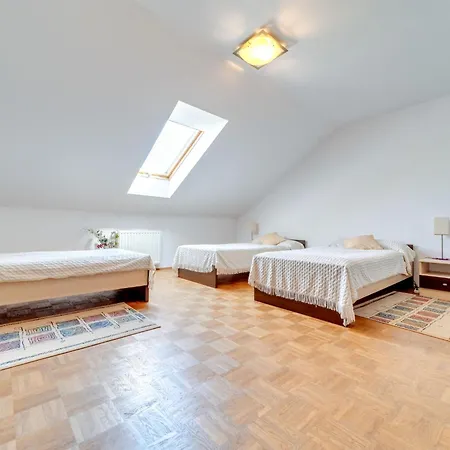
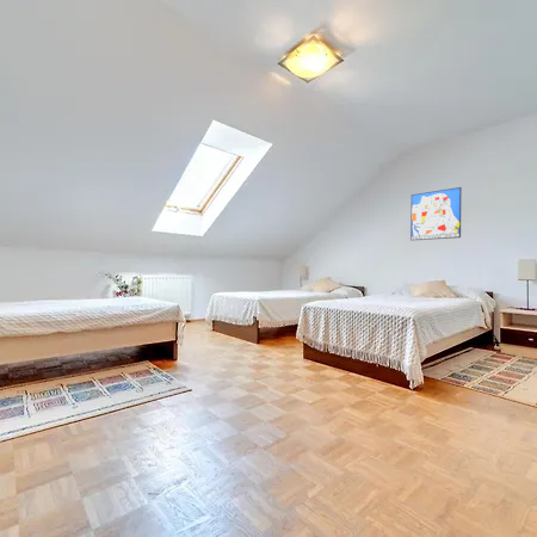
+ wall art (434, 215)
